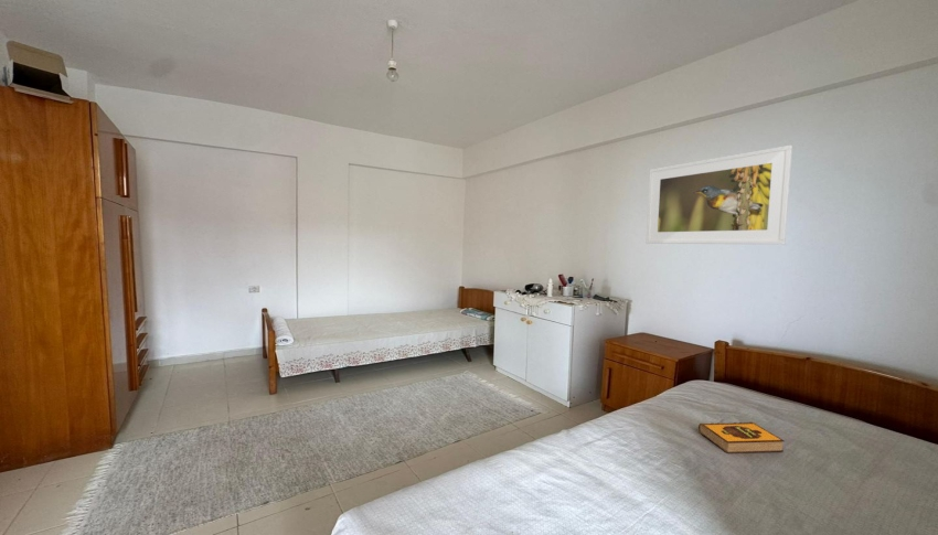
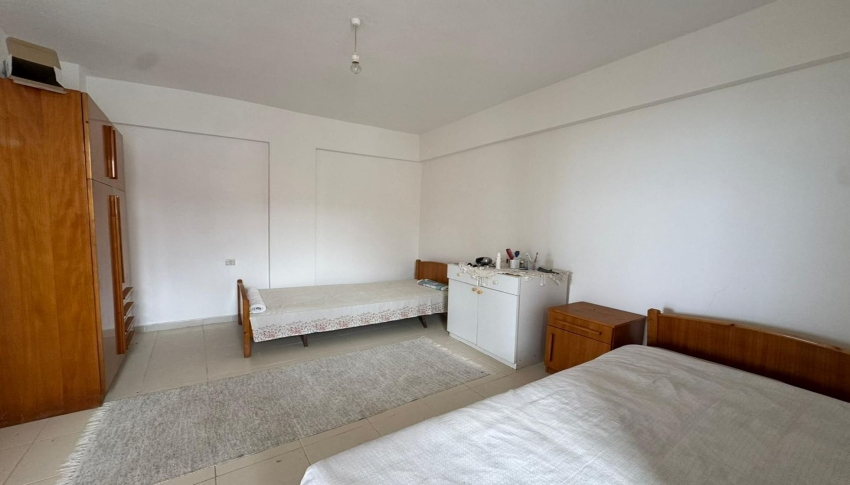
- hardback book (738, 435)
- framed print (707, 201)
